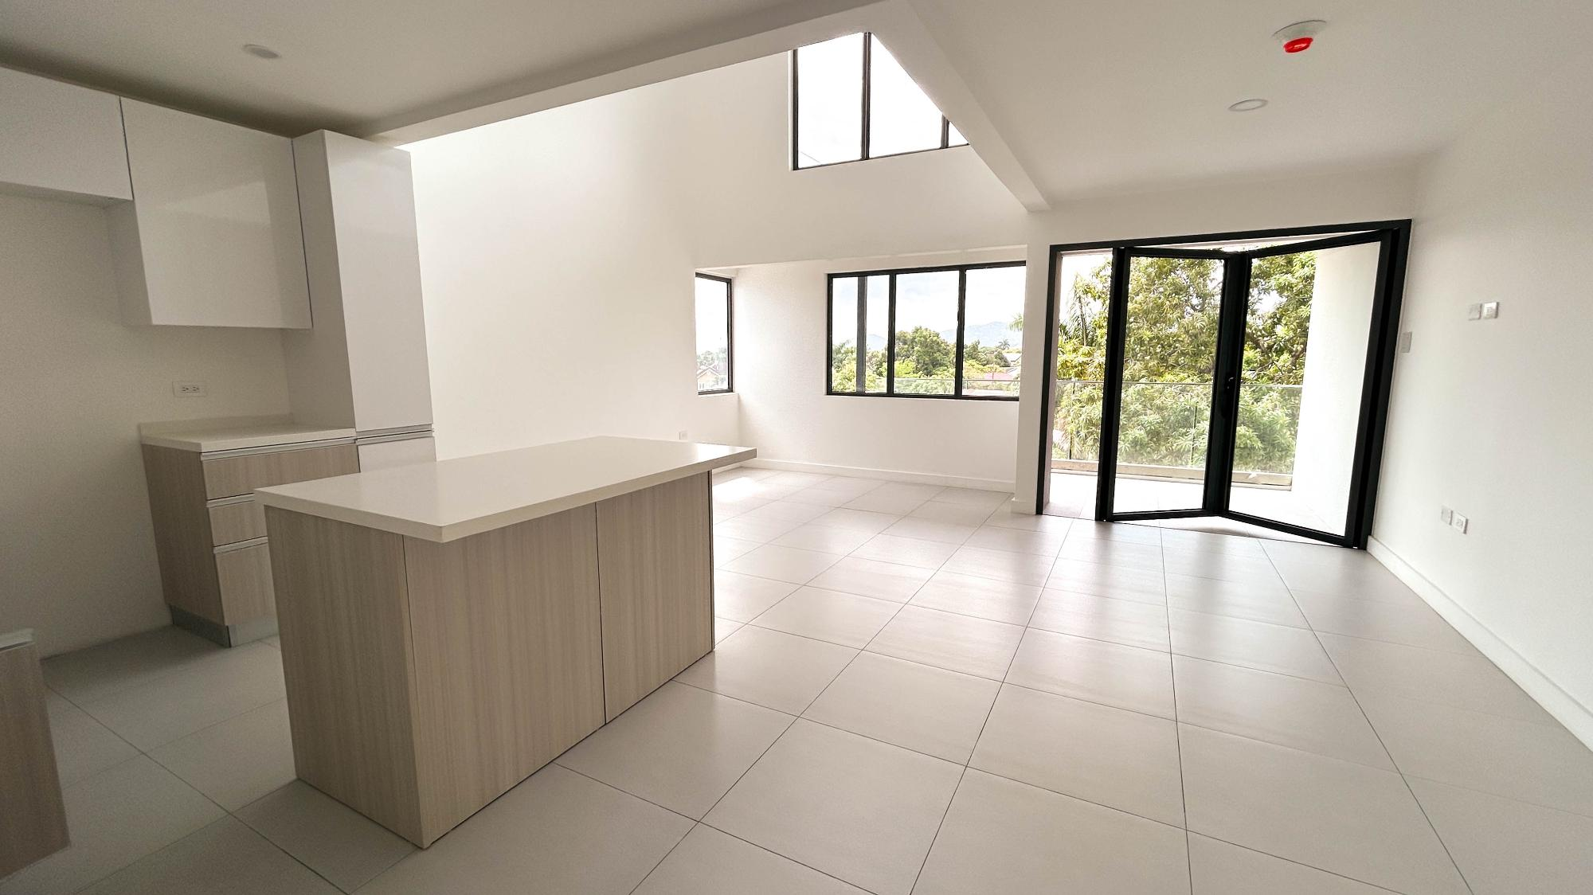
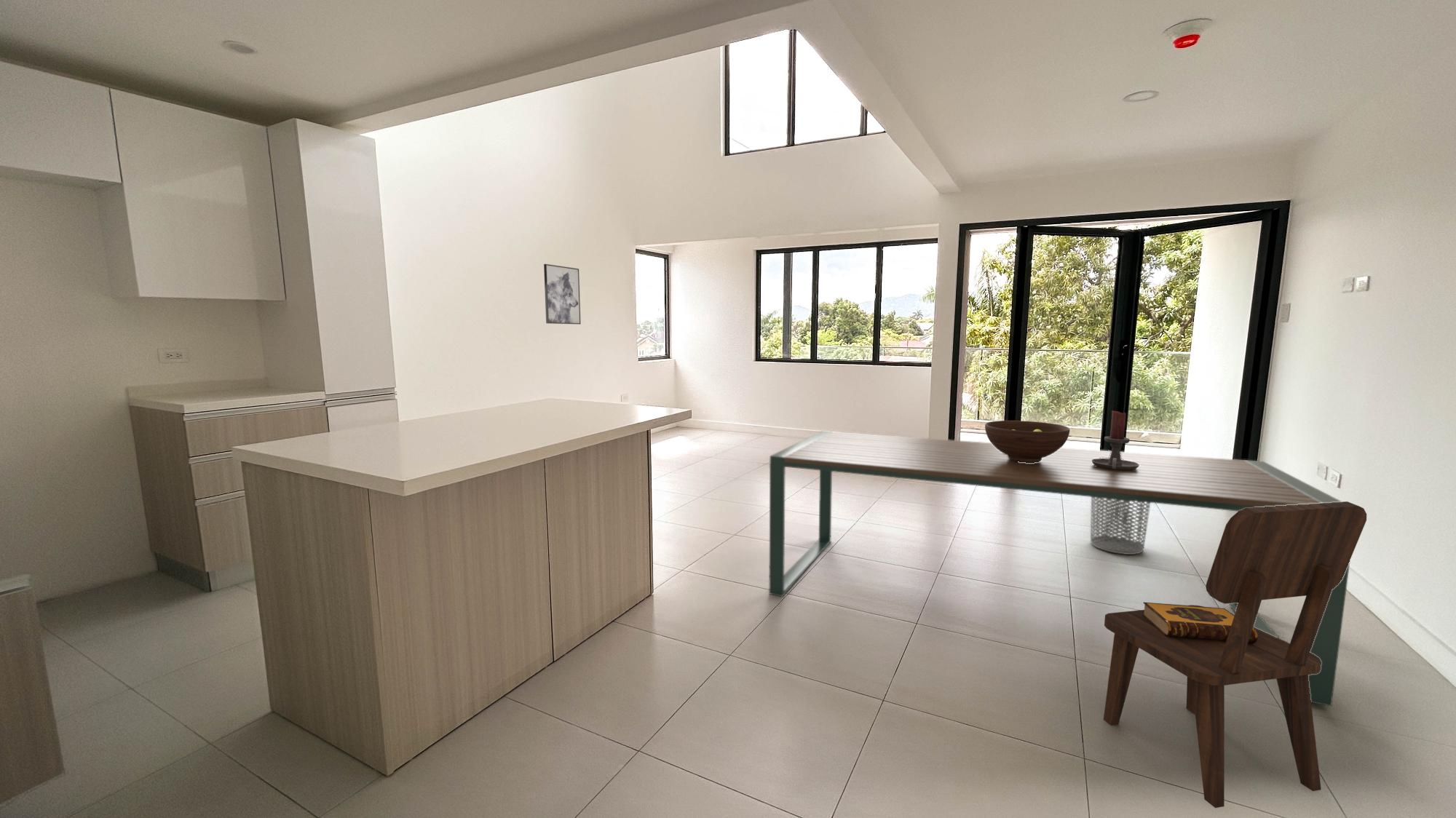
+ fruit bowl (1025, 442)
+ candle holder (1116, 439)
+ waste bin (1118, 519)
+ hardback book (1197, 622)
+ wall art (563, 295)
+ dining chair (1211, 639)
+ dining table (1007, 488)
